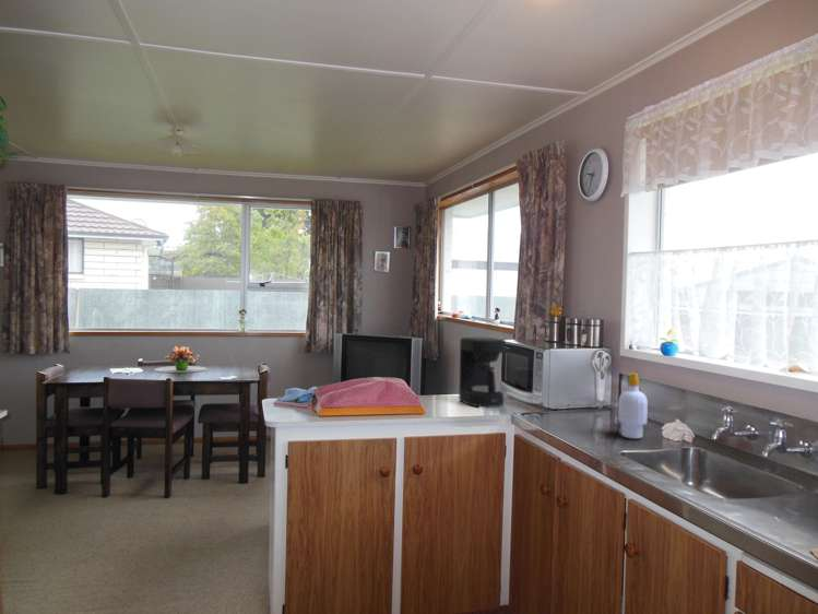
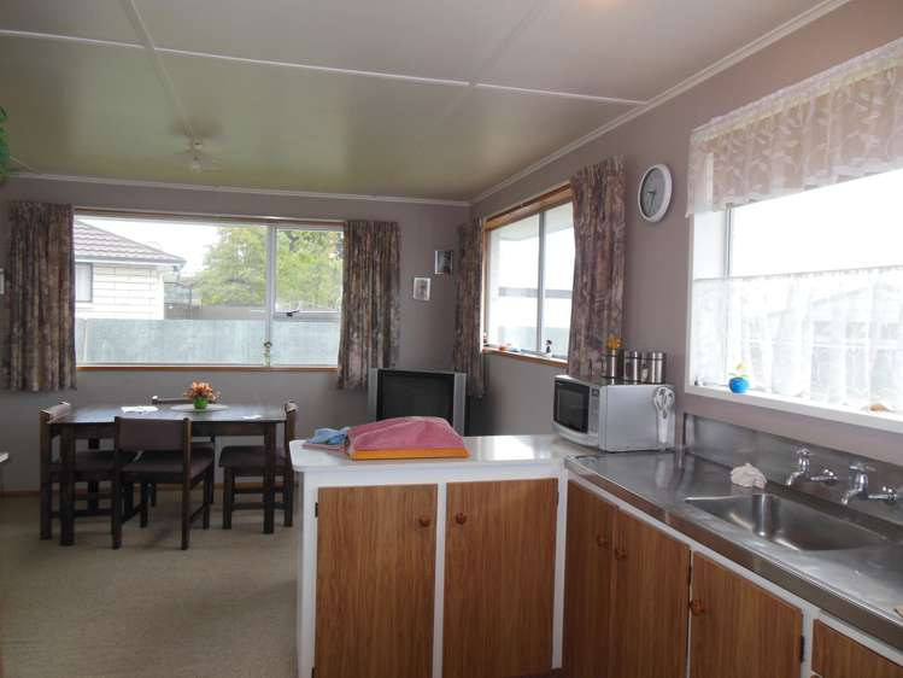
- soap bottle (632, 404)
- coffee maker (483, 370)
